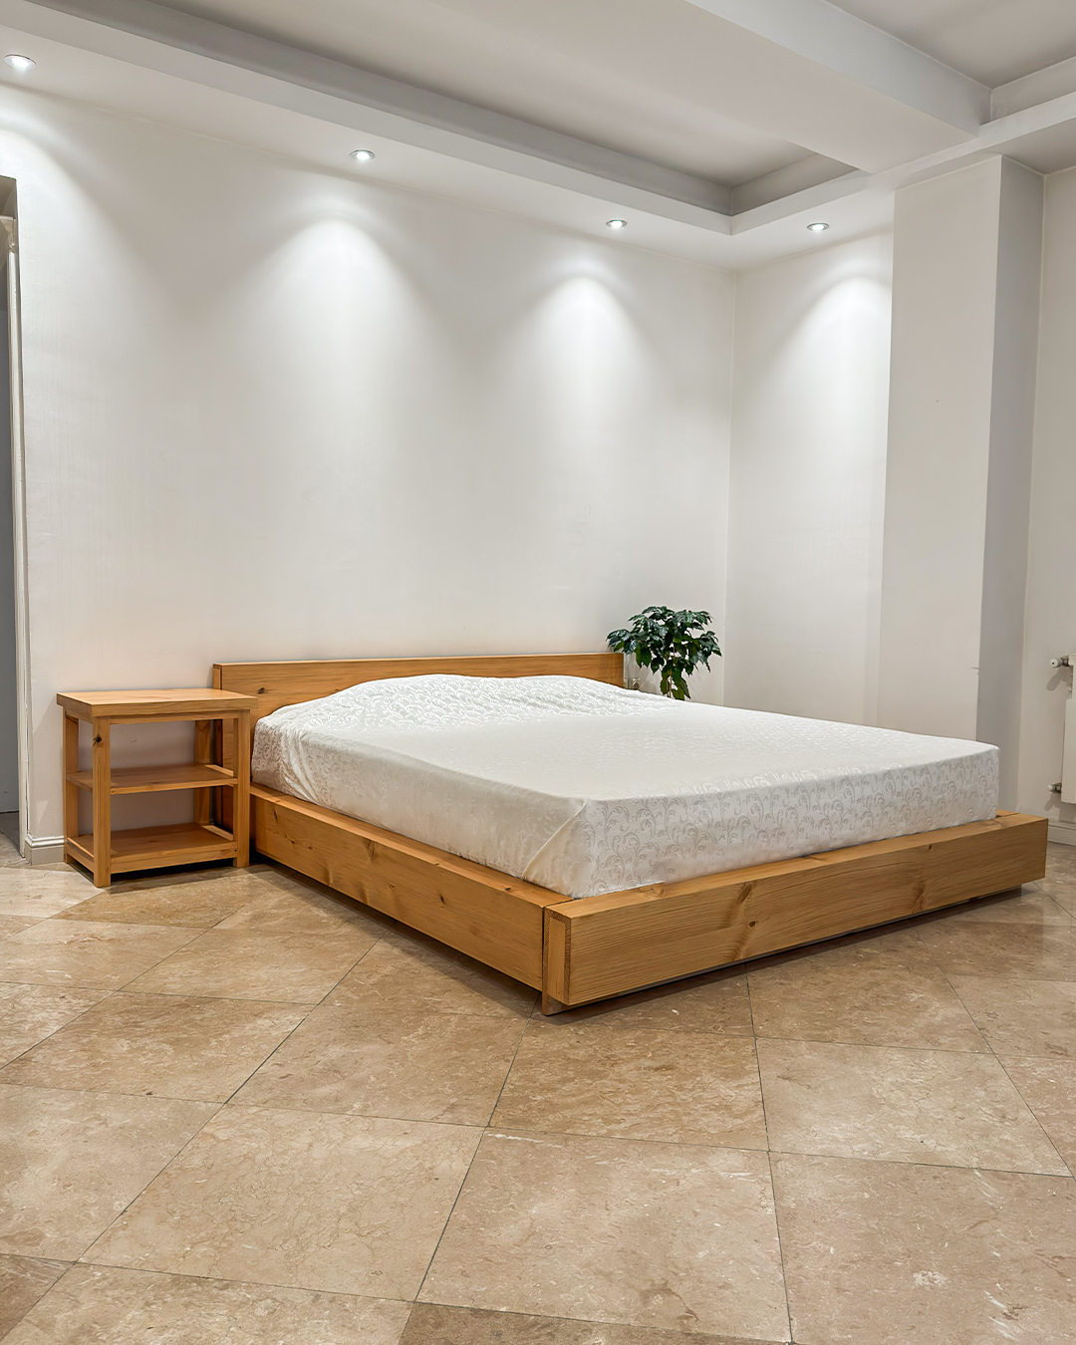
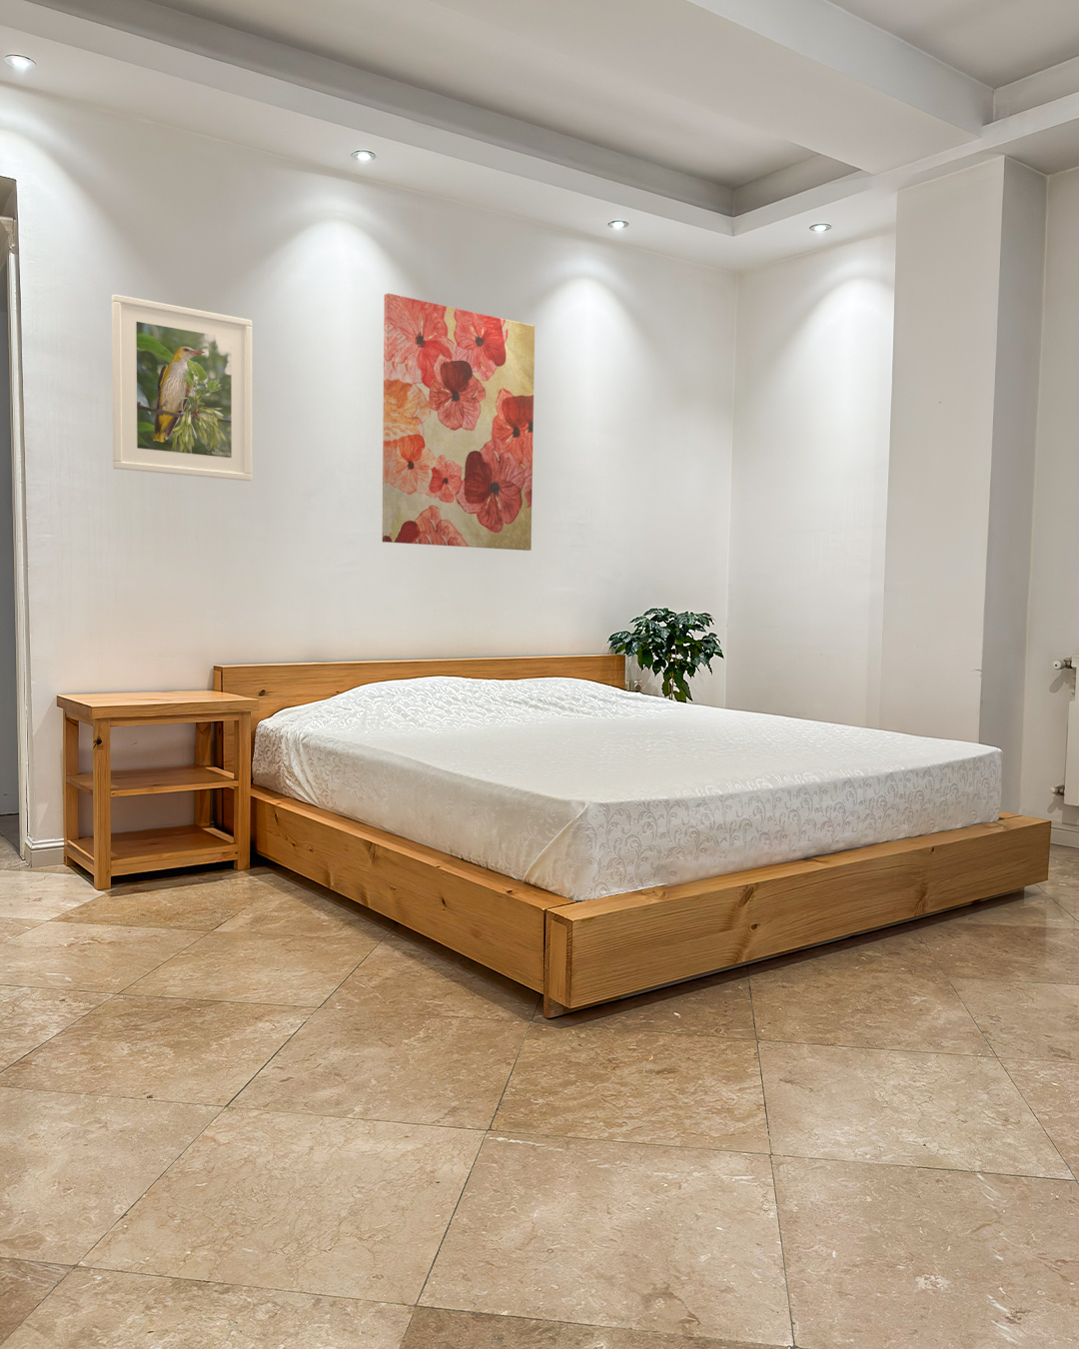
+ wall art (461, 428)
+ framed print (184, 392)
